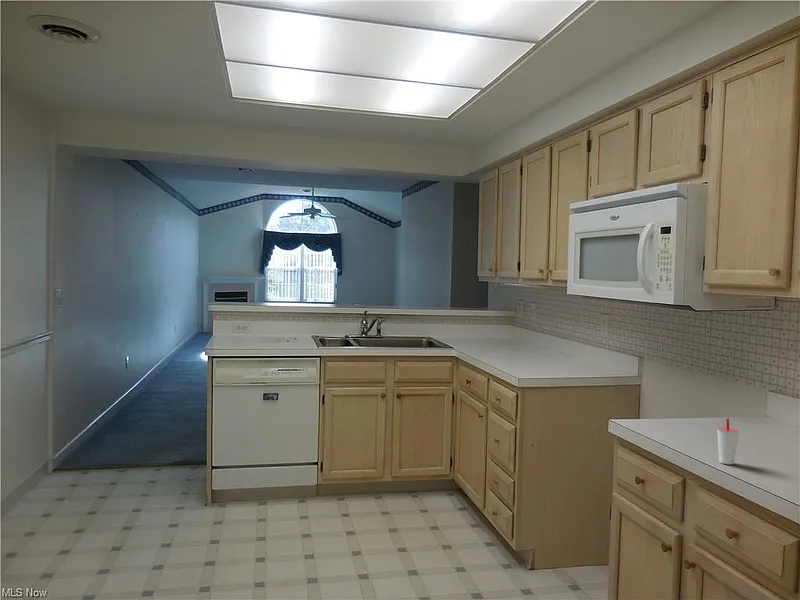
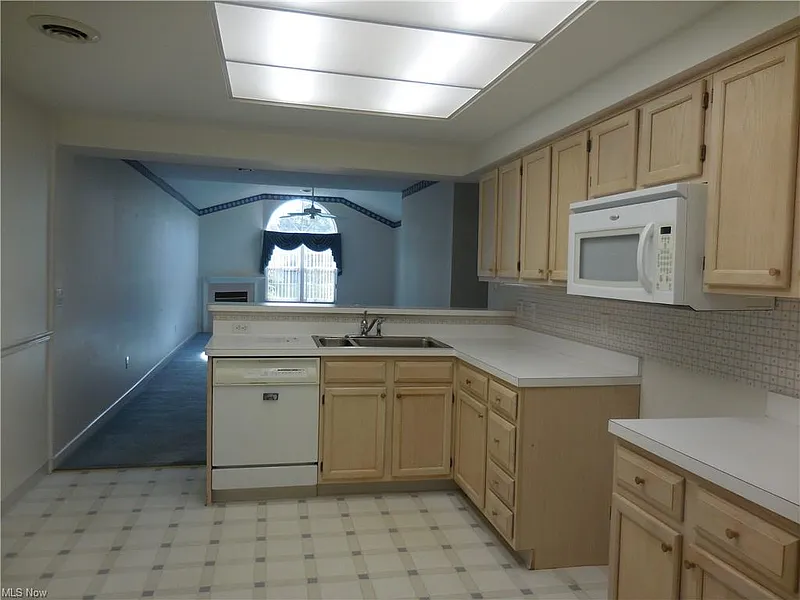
- cup (727, 440)
